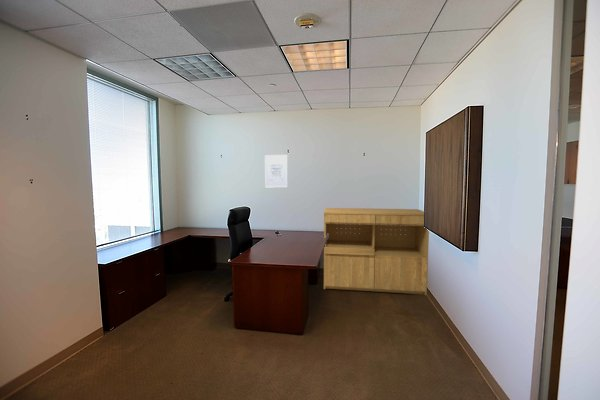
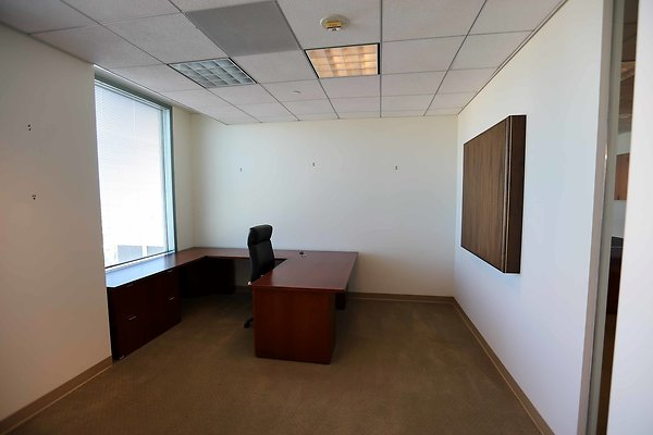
- wall art (276, 171)
- bookcase (372, 248)
